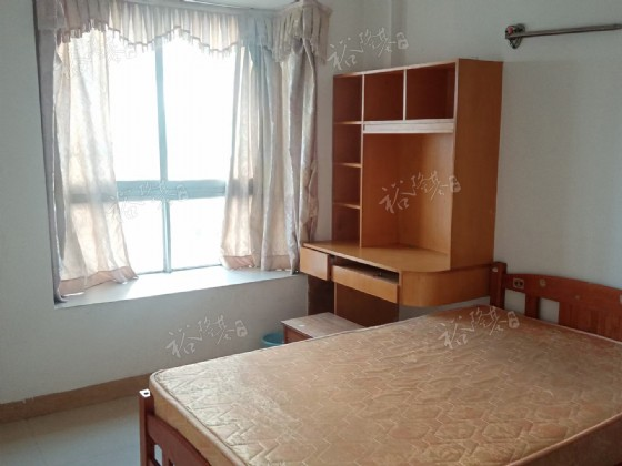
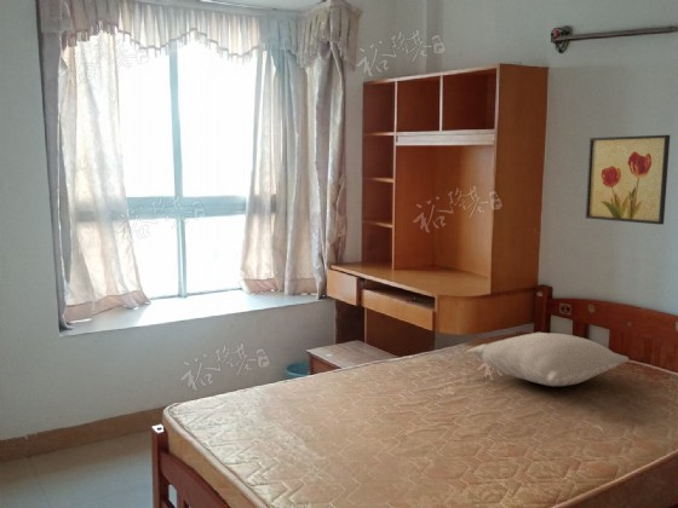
+ wall art (626, 179)
+ pillow (545, 356)
